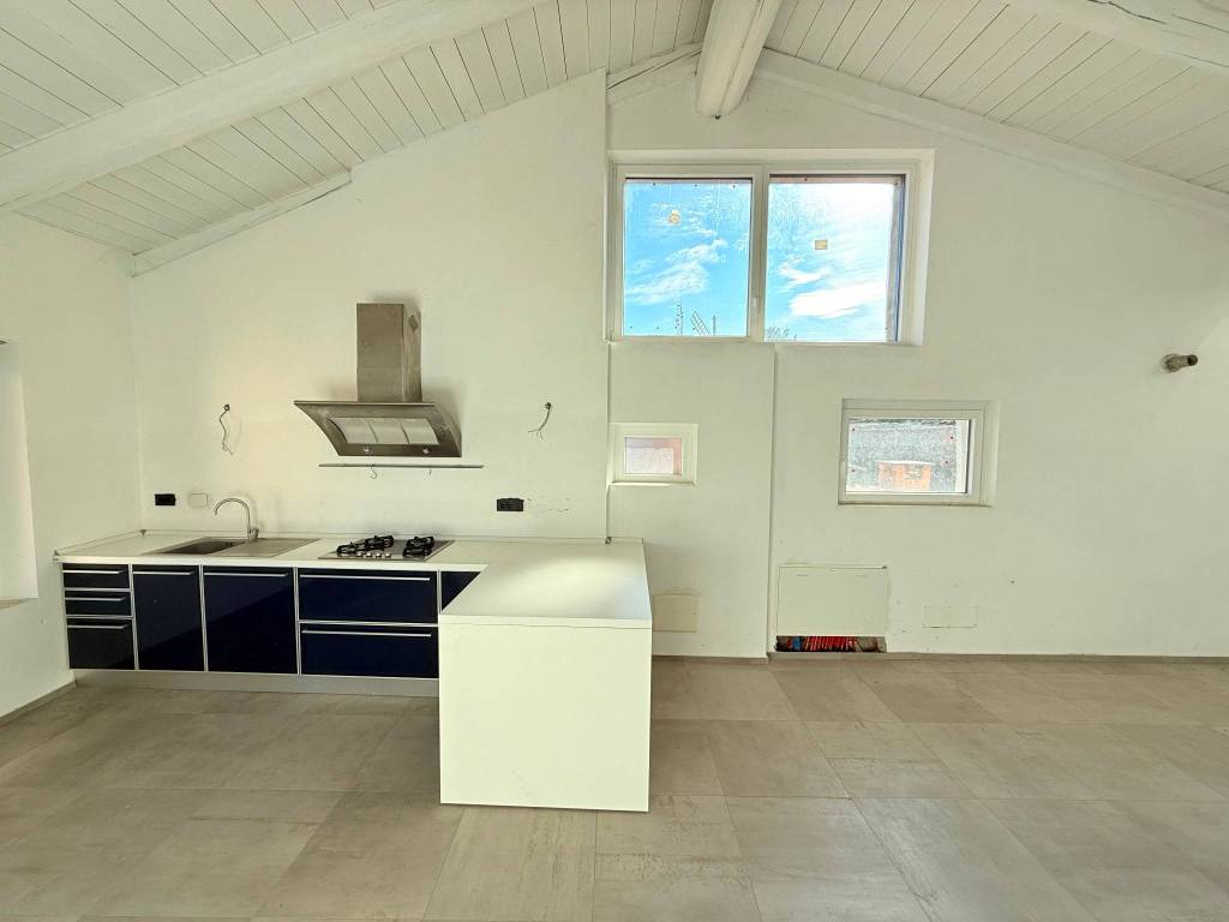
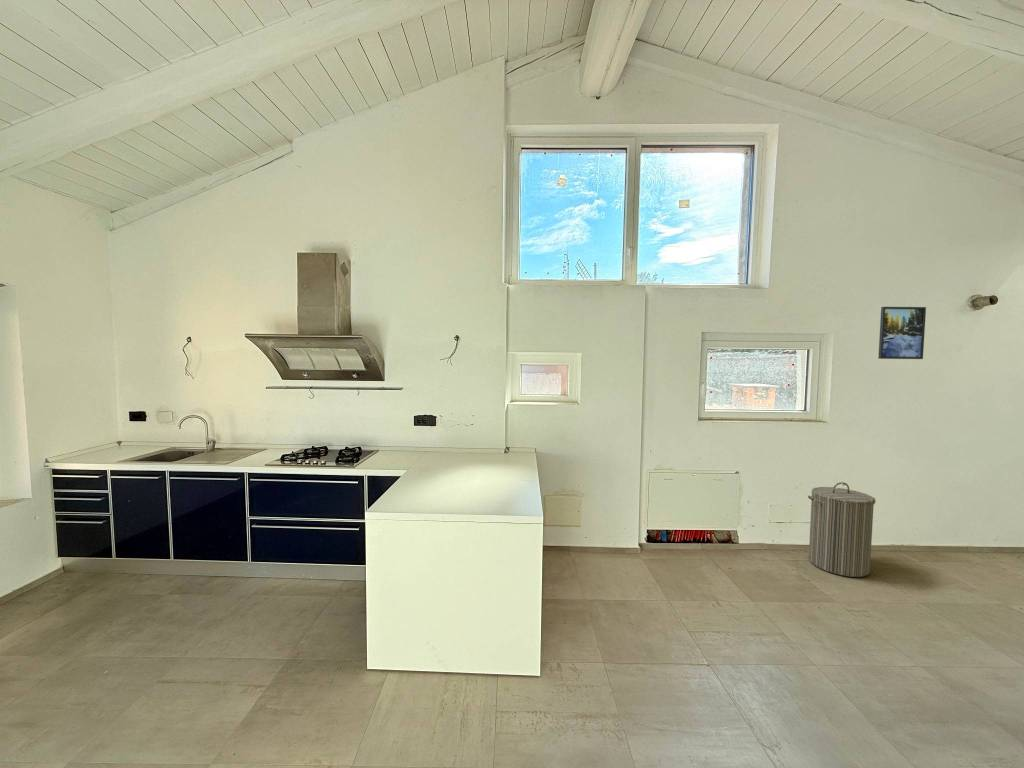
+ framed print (902, 333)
+ laundry hamper (840, 524)
